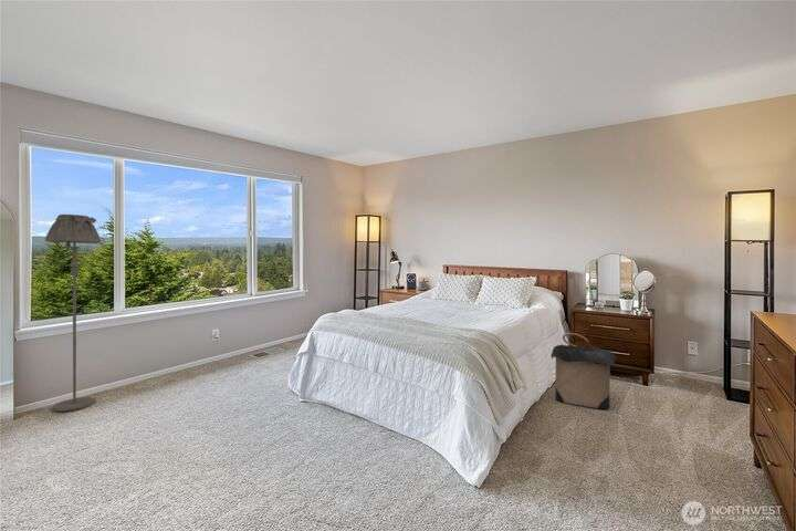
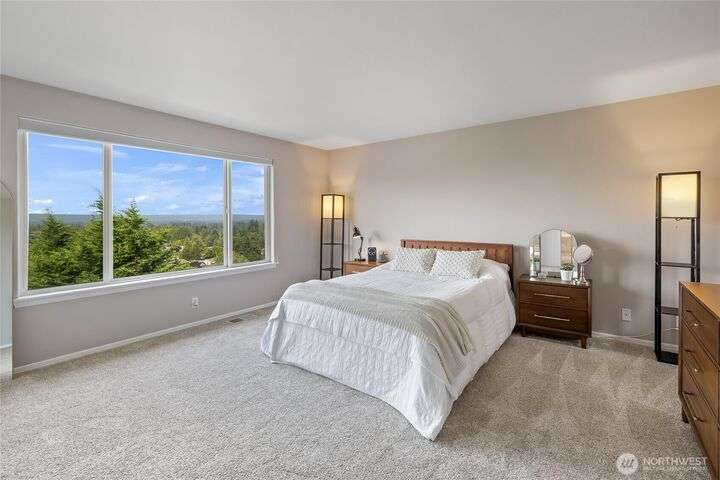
- laundry hamper (583, 367)
- floor lamp (74, 310)
